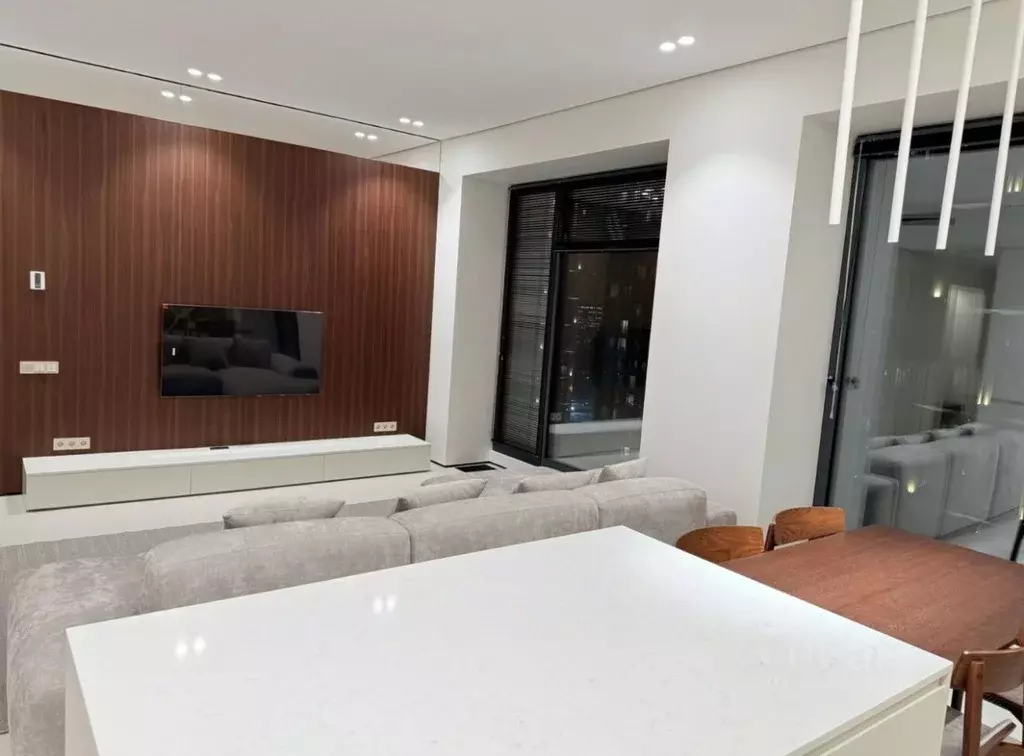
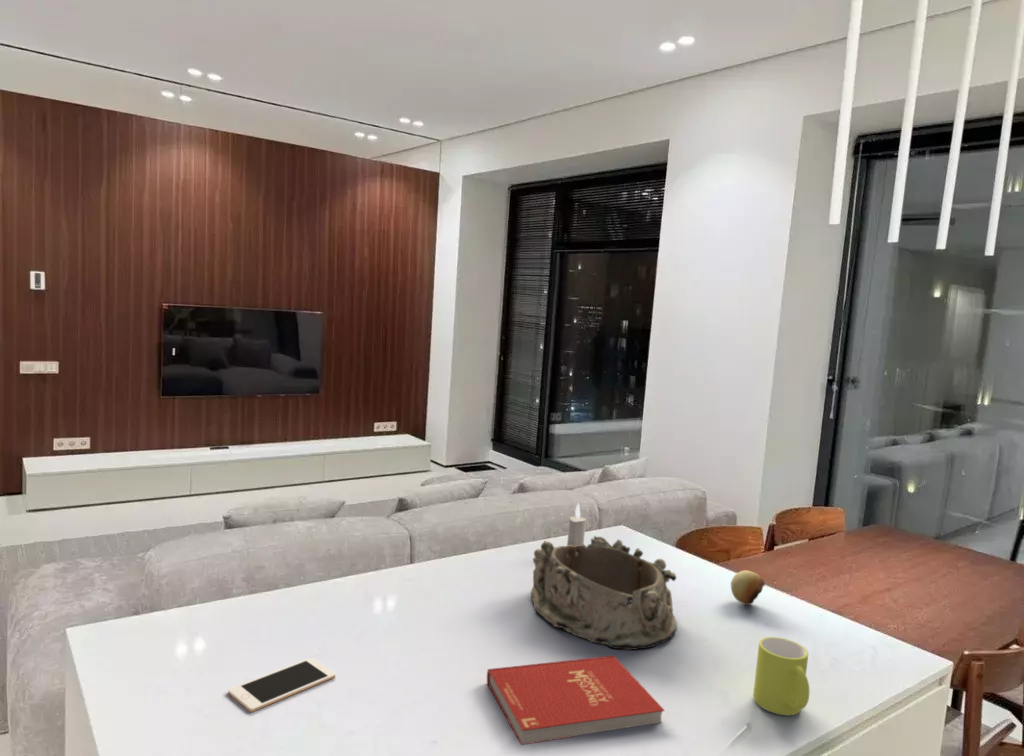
+ book (572, 695)
+ candle (576, 529)
+ fruit (747, 587)
+ cell phone (283, 683)
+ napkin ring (603, 583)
+ mug (786, 681)
